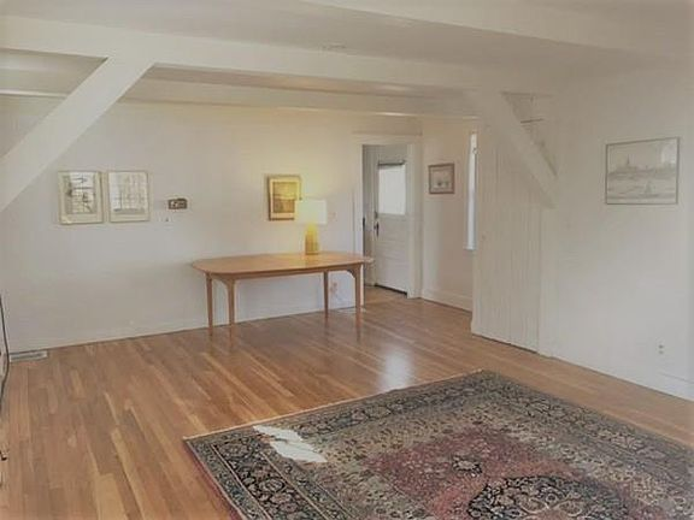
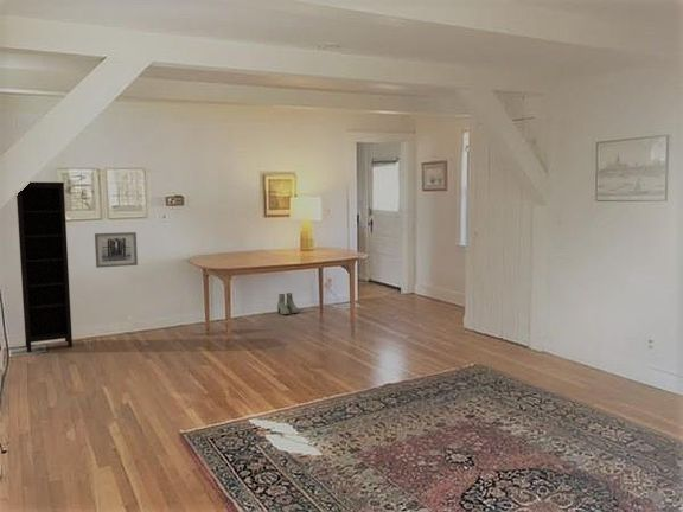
+ boots (287, 303)
+ wall art (116, 249)
+ bookcase (44, 265)
